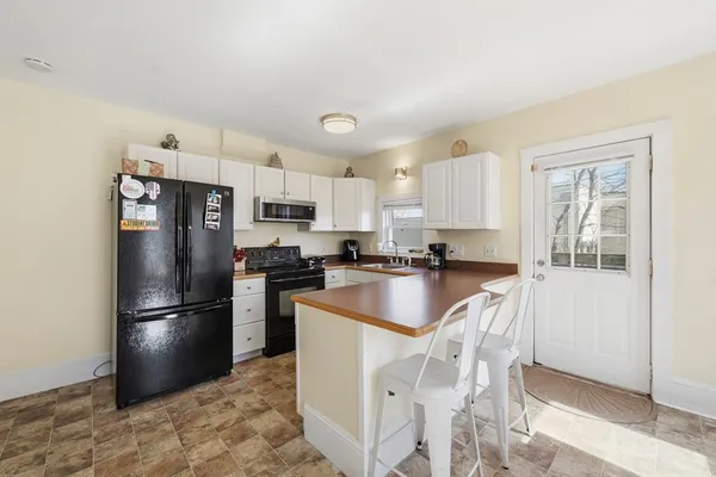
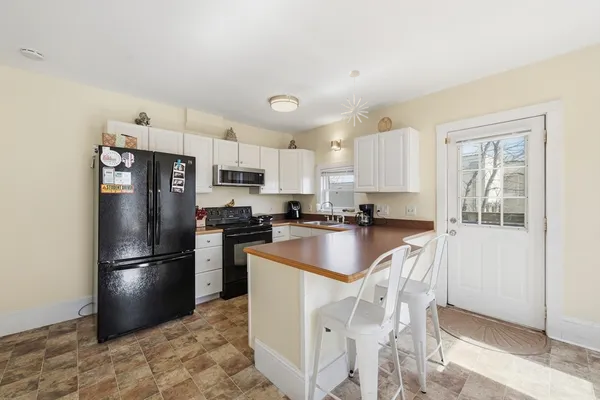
+ pendant light (354, 98)
